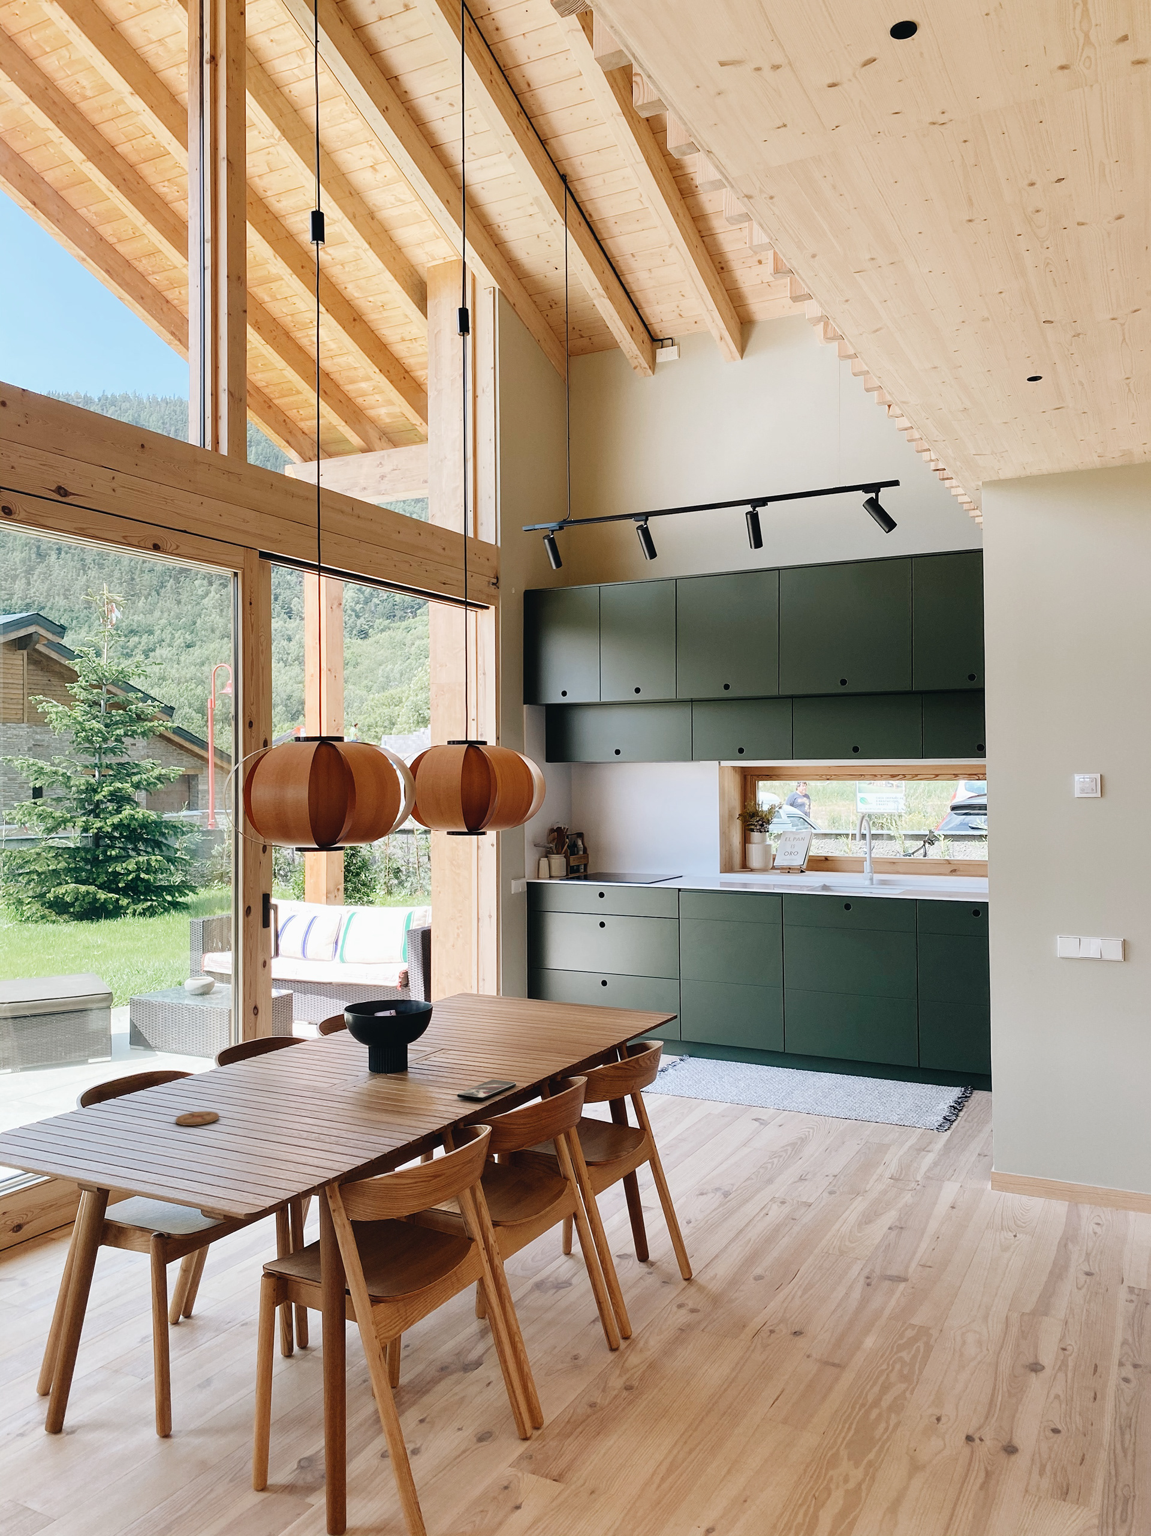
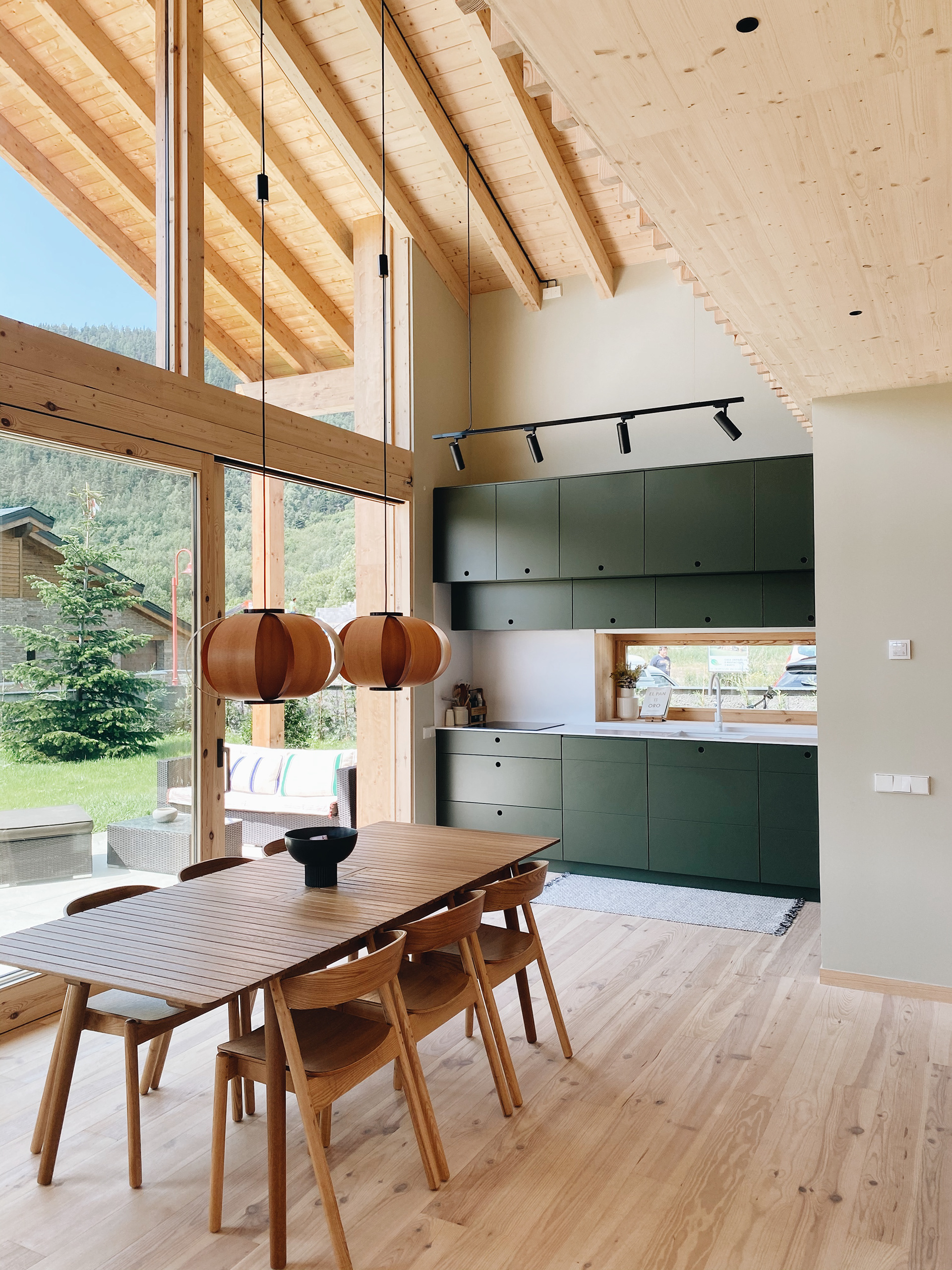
- smartphone (487, 1090)
- coaster (197, 1118)
